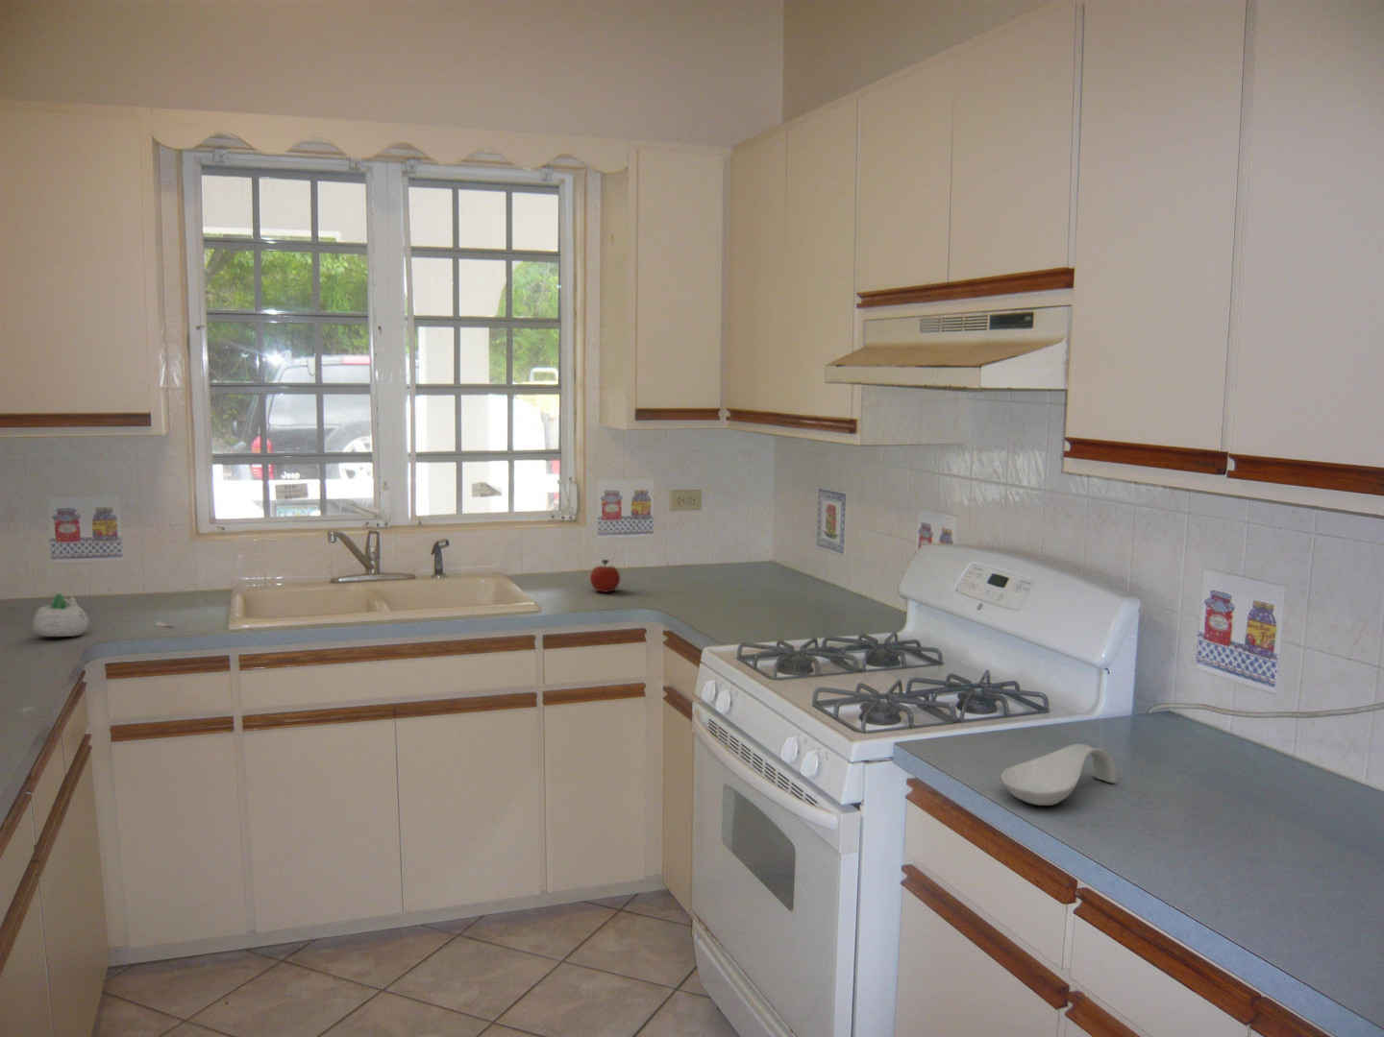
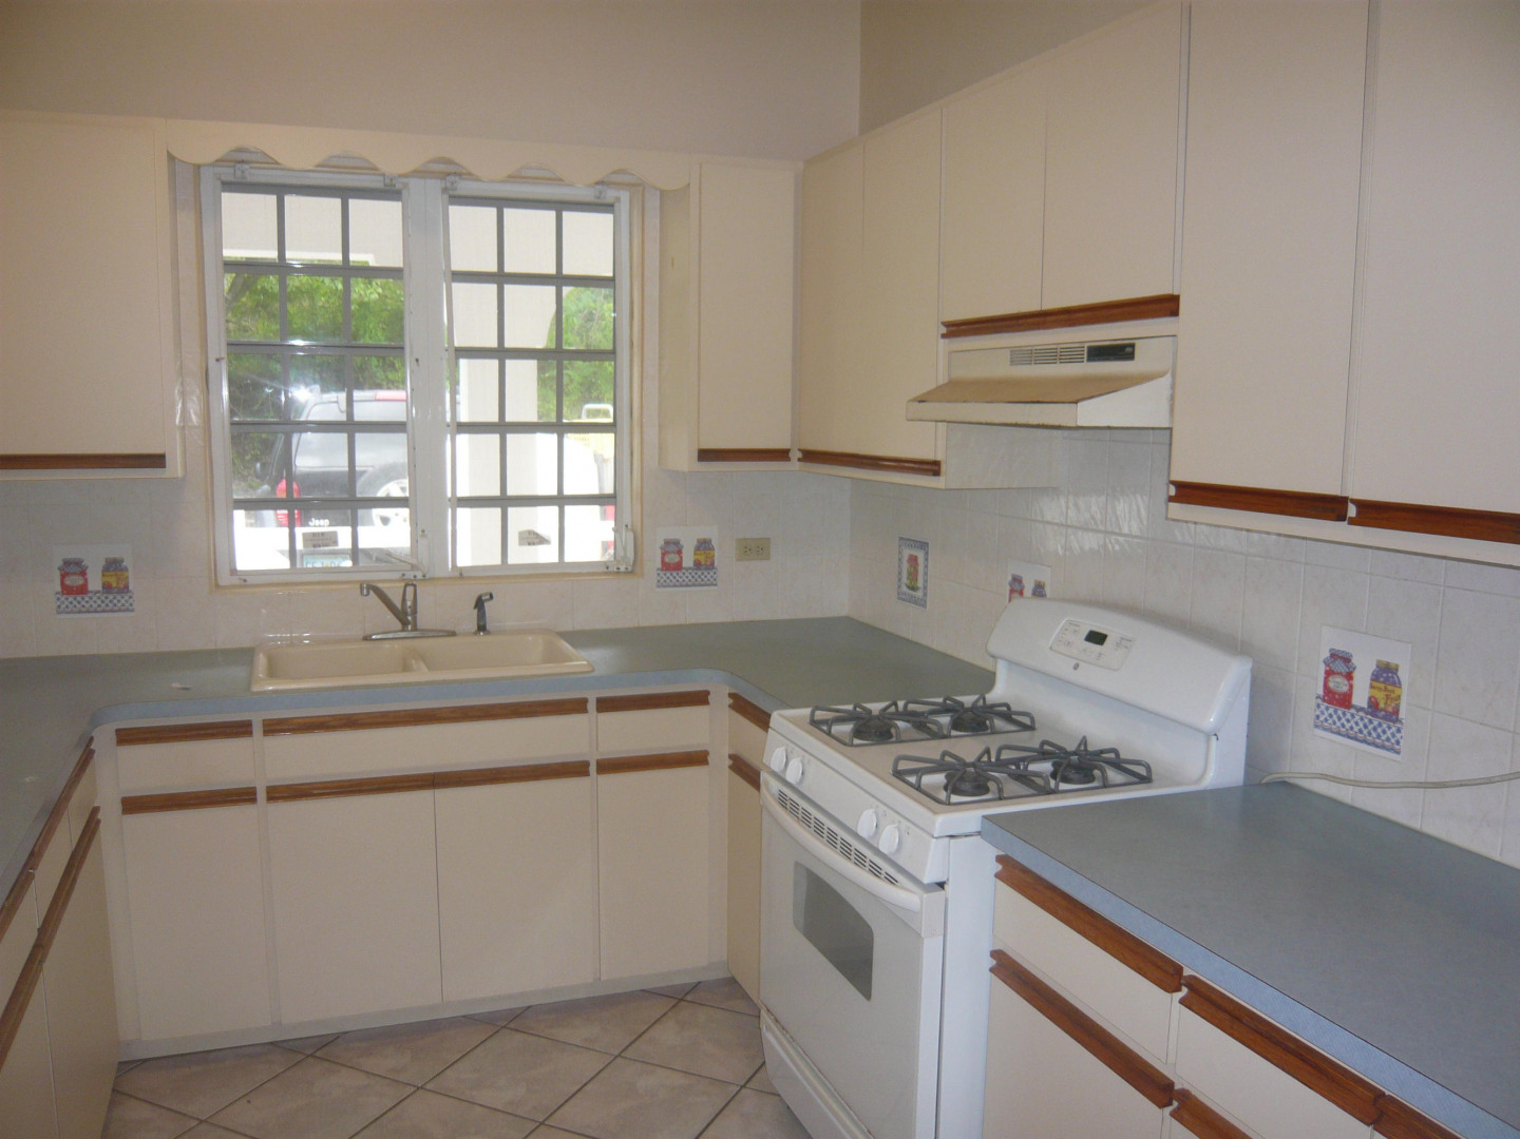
- spoon rest (1061, 772)
- succulent planter (61, 614)
- fruit (605, 575)
